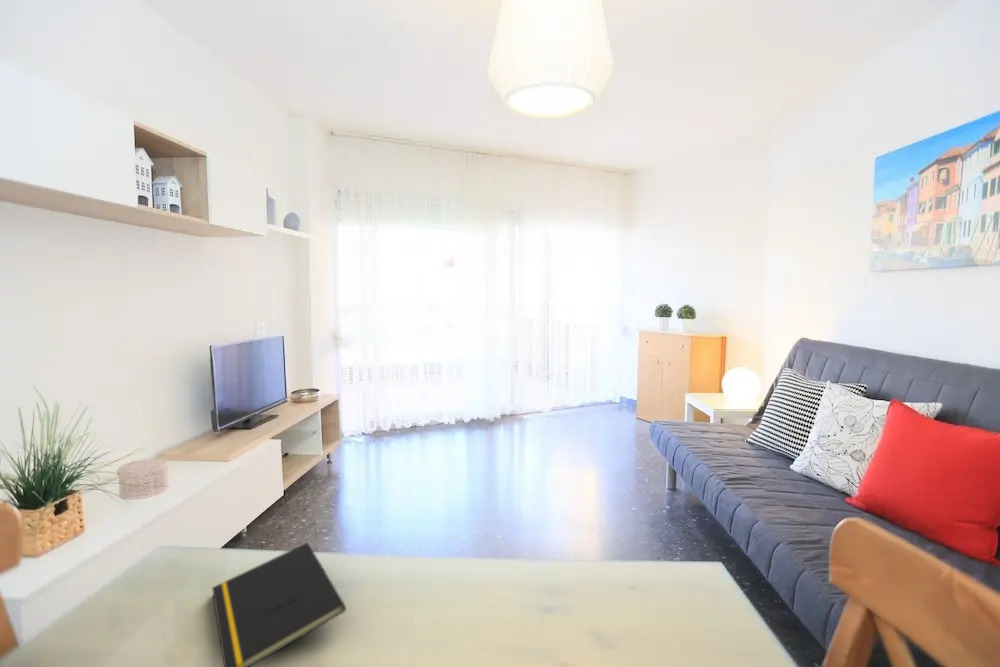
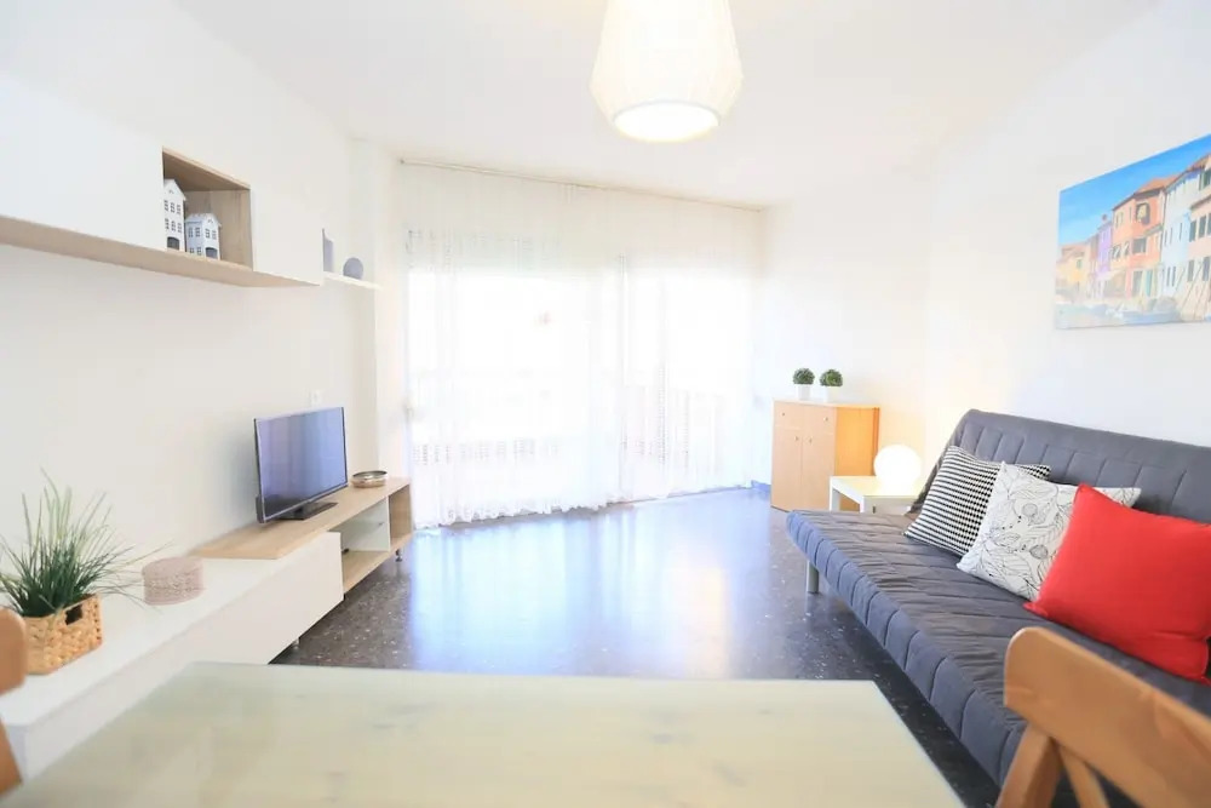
- notepad (275, 598)
